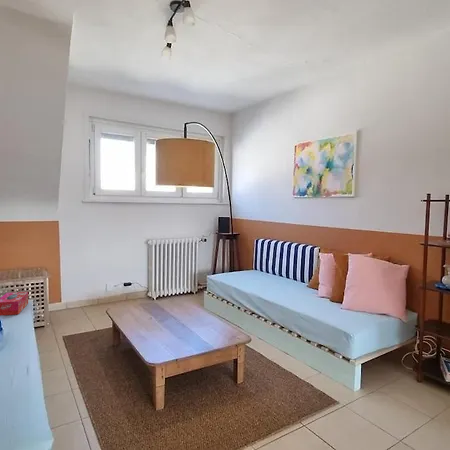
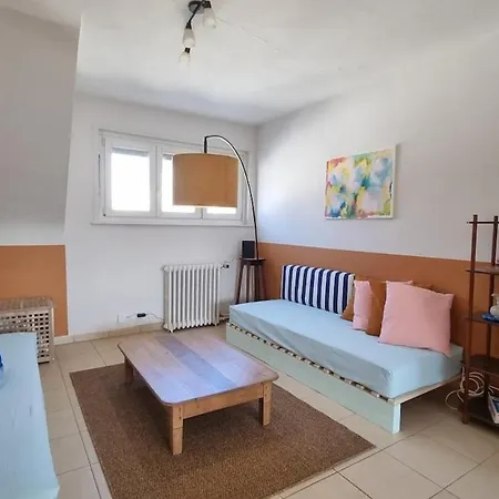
- tissue box (12, 303)
